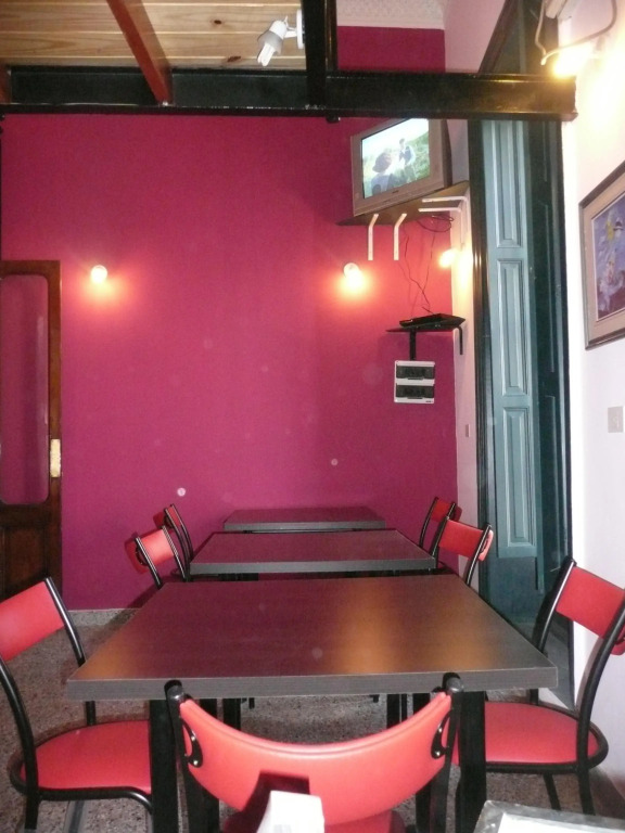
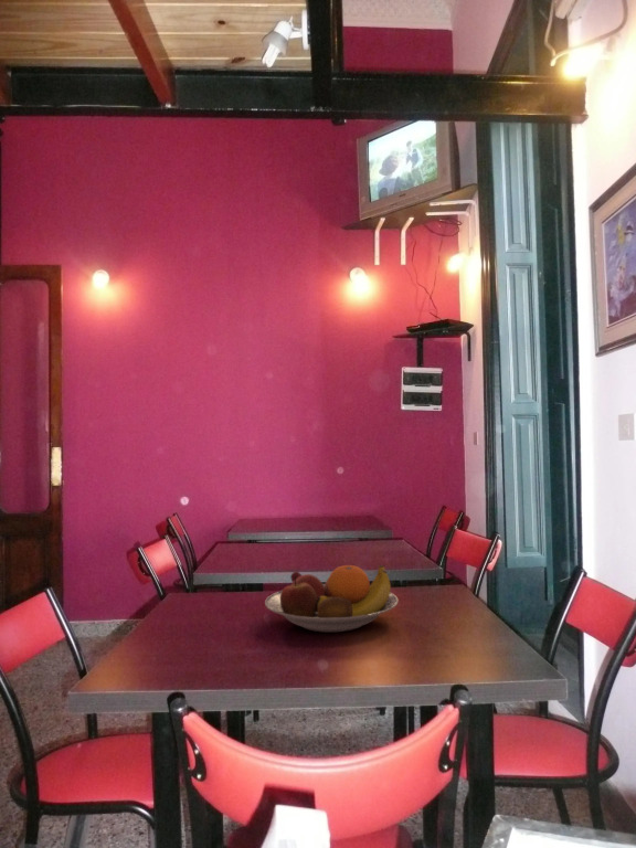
+ fruit bowl (330, 594)
